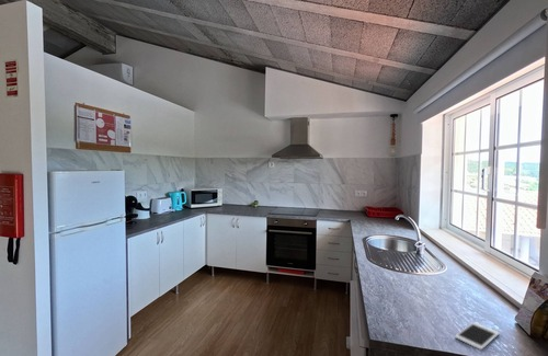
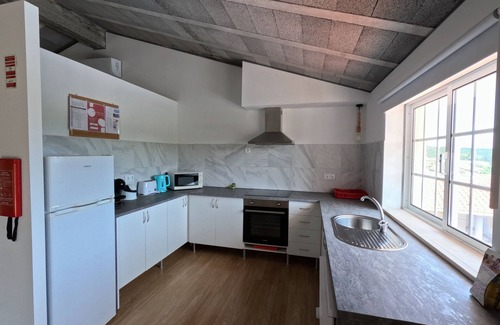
- cell phone (477, 334)
